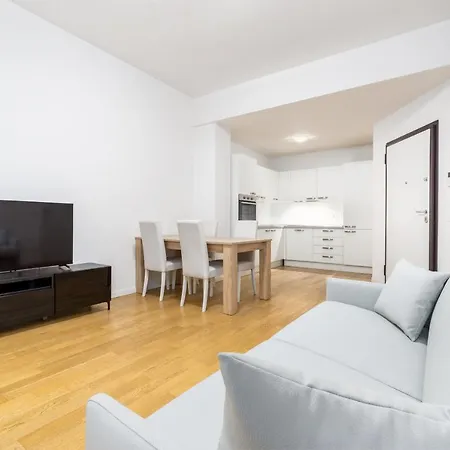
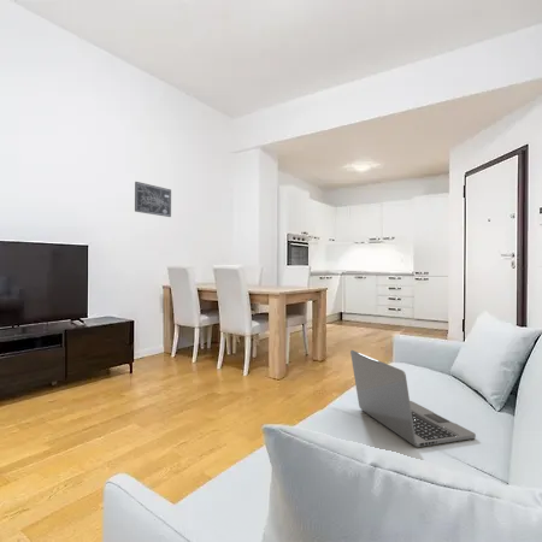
+ laptop (407, 389)
+ wall art (153, 200)
